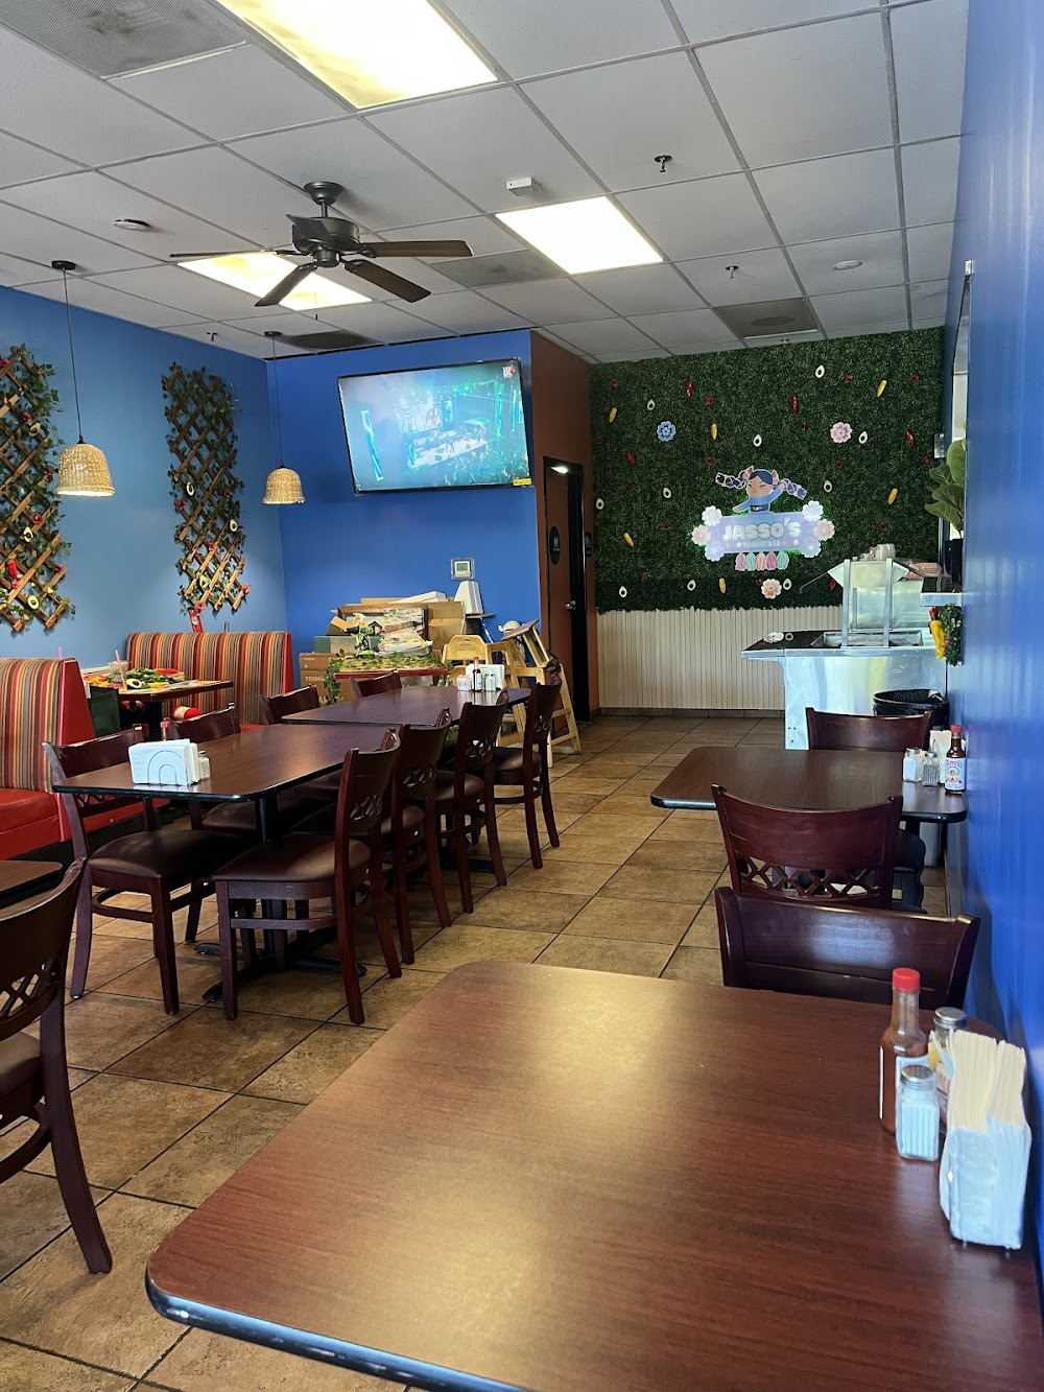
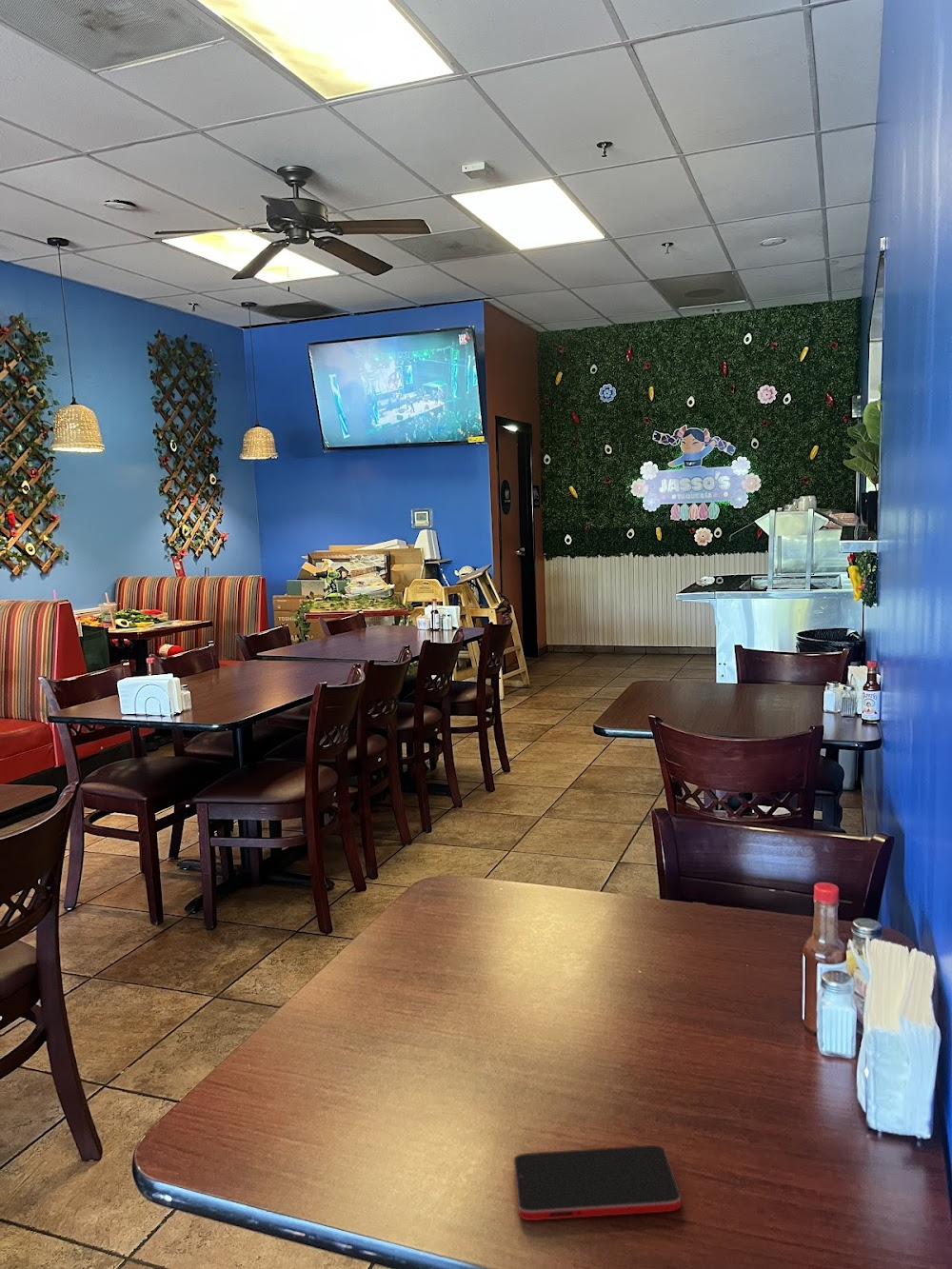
+ smartphone (594, 1180)
